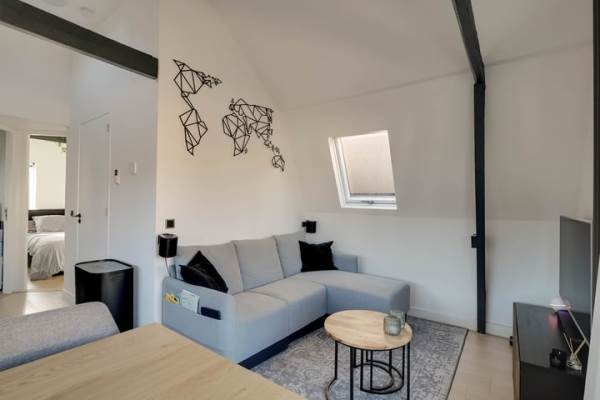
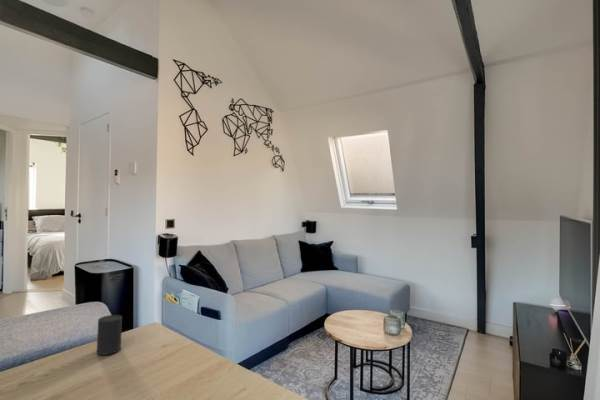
+ cup (109, 334)
